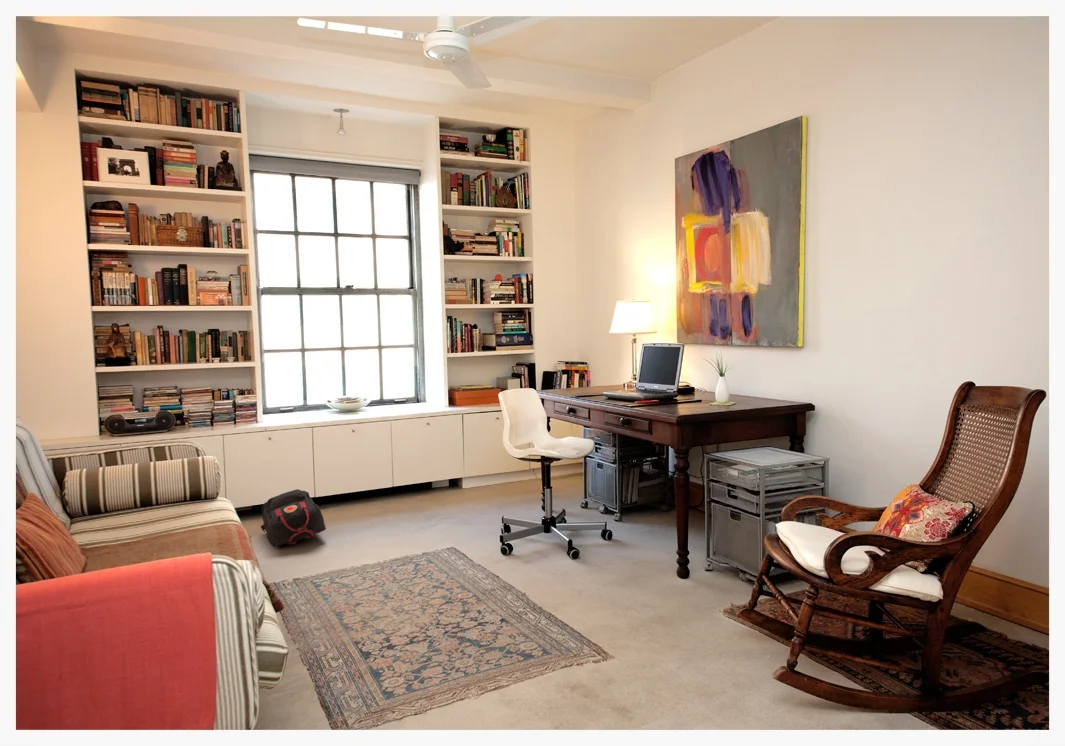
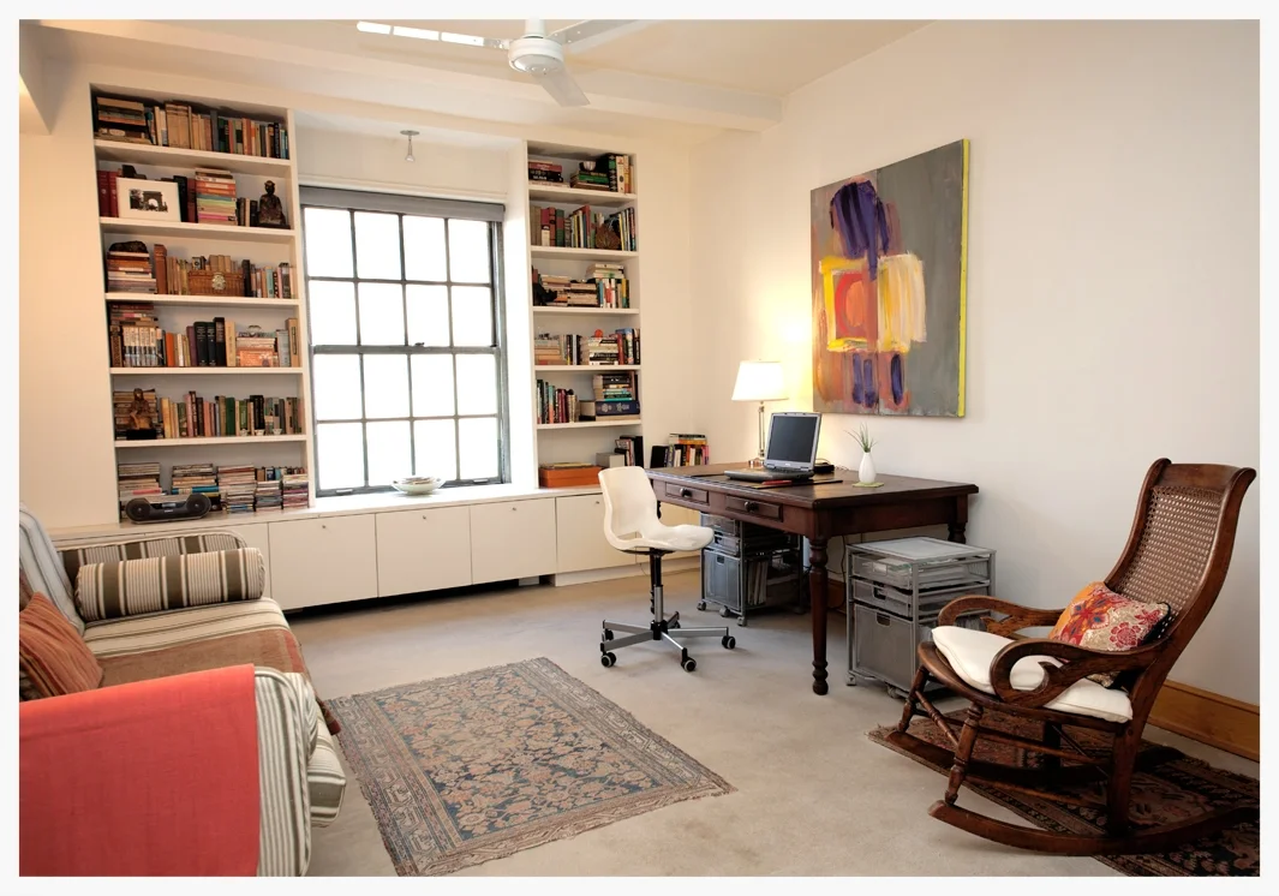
- backpack (295, 515)
